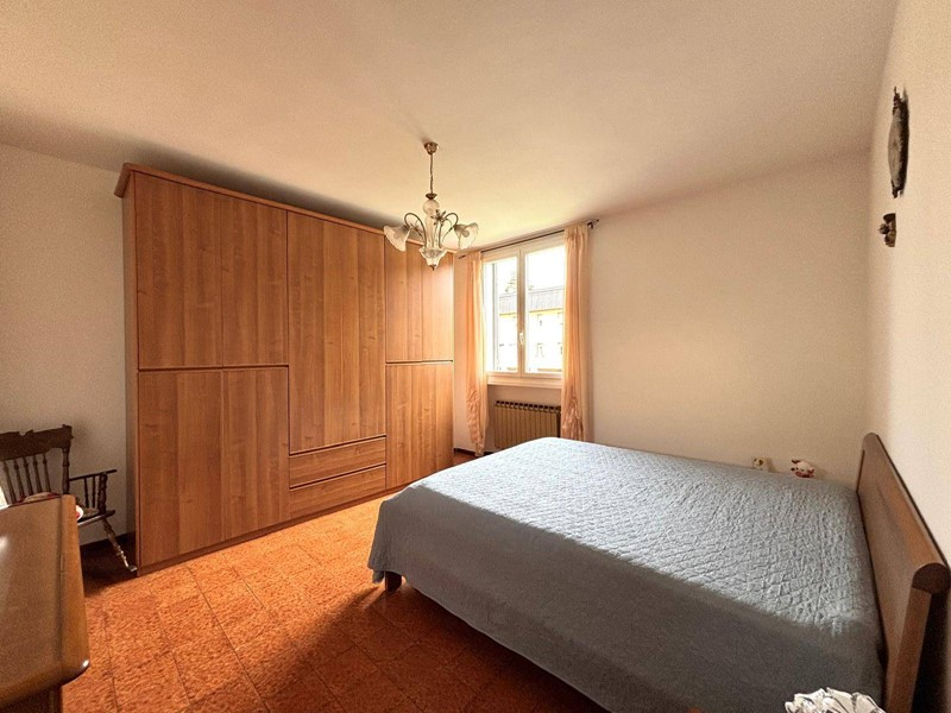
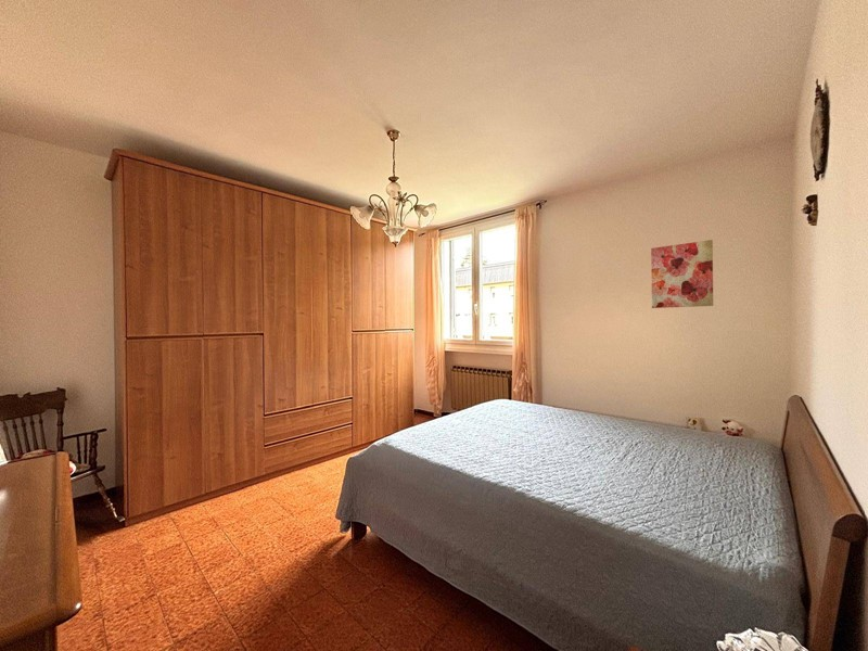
+ wall art (680, 276)
